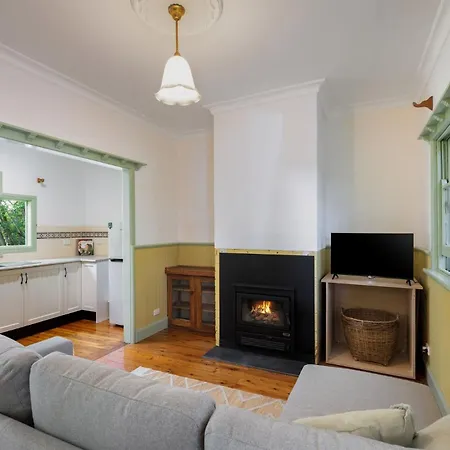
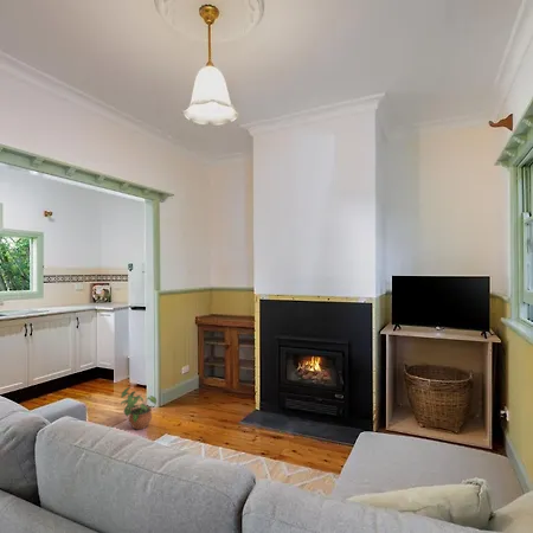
+ potted plant (135, 406)
